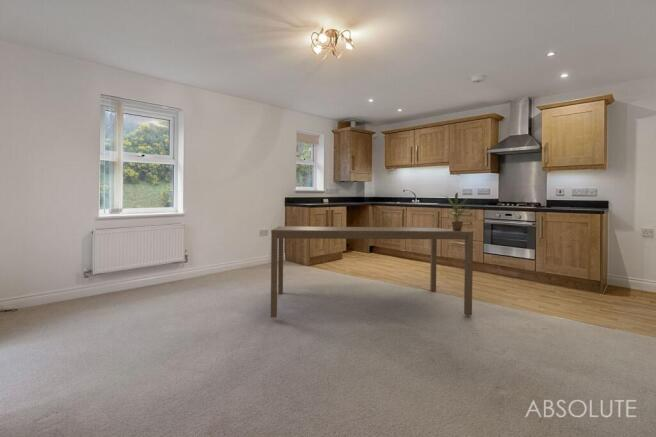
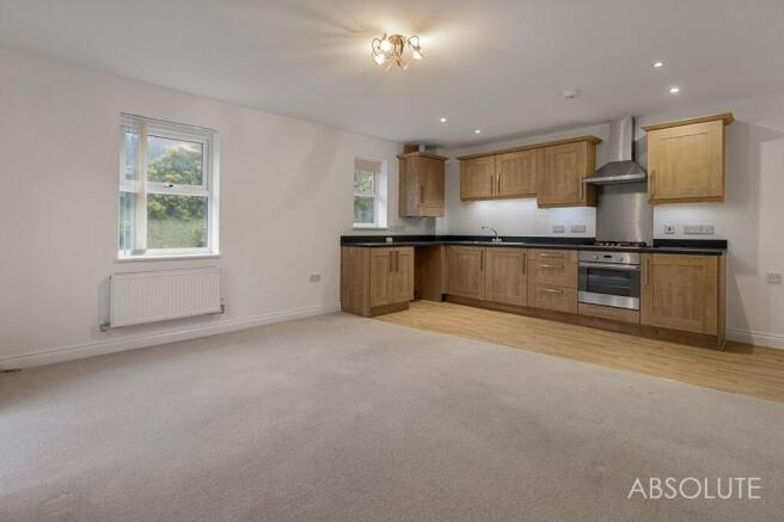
- potted plant (455, 211)
- dining table (364, 238)
